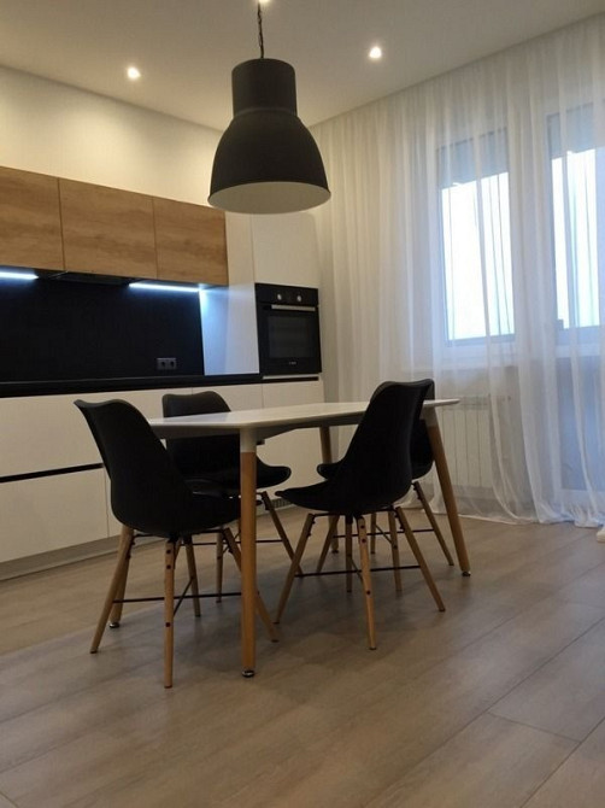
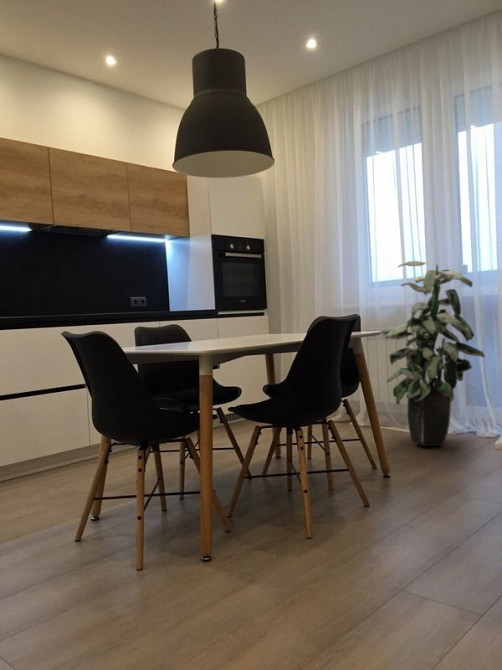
+ indoor plant (427, 352)
